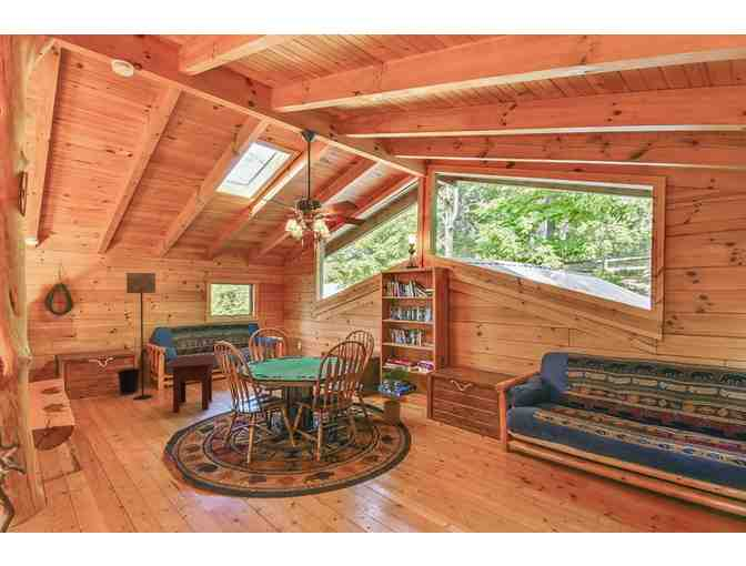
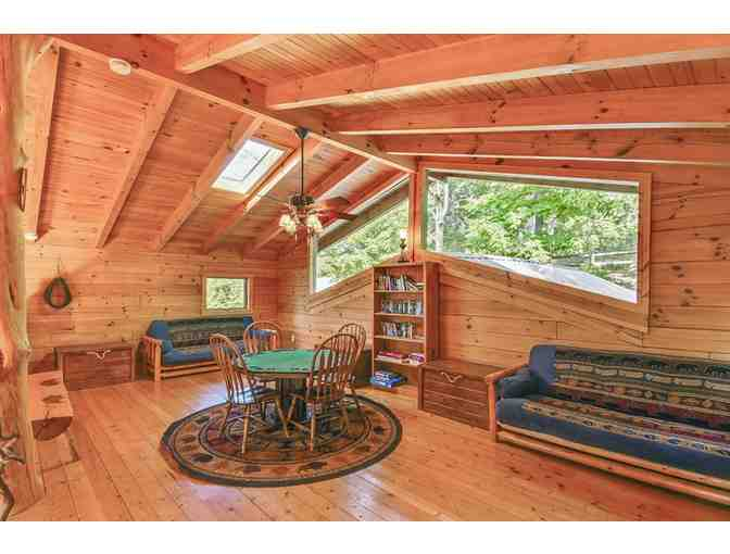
- wastebasket (129, 382)
- floor lamp (141, 335)
- side table (192, 381)
- house plant (391, 394)
